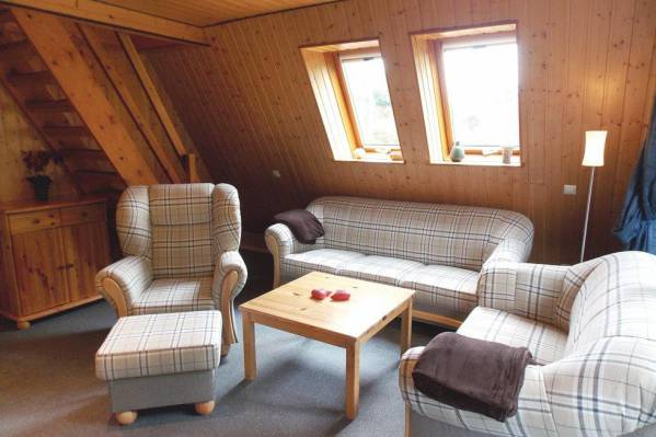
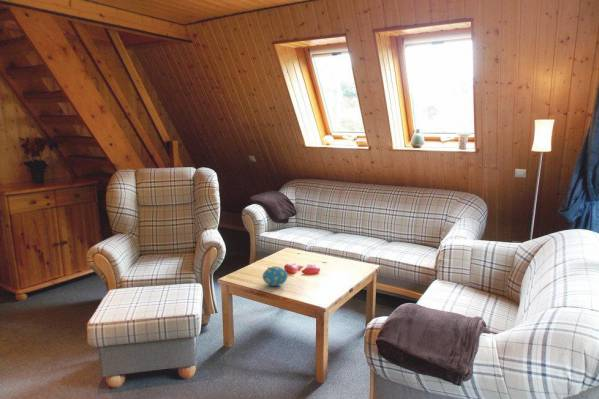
+ decorative egg (275, 276)
